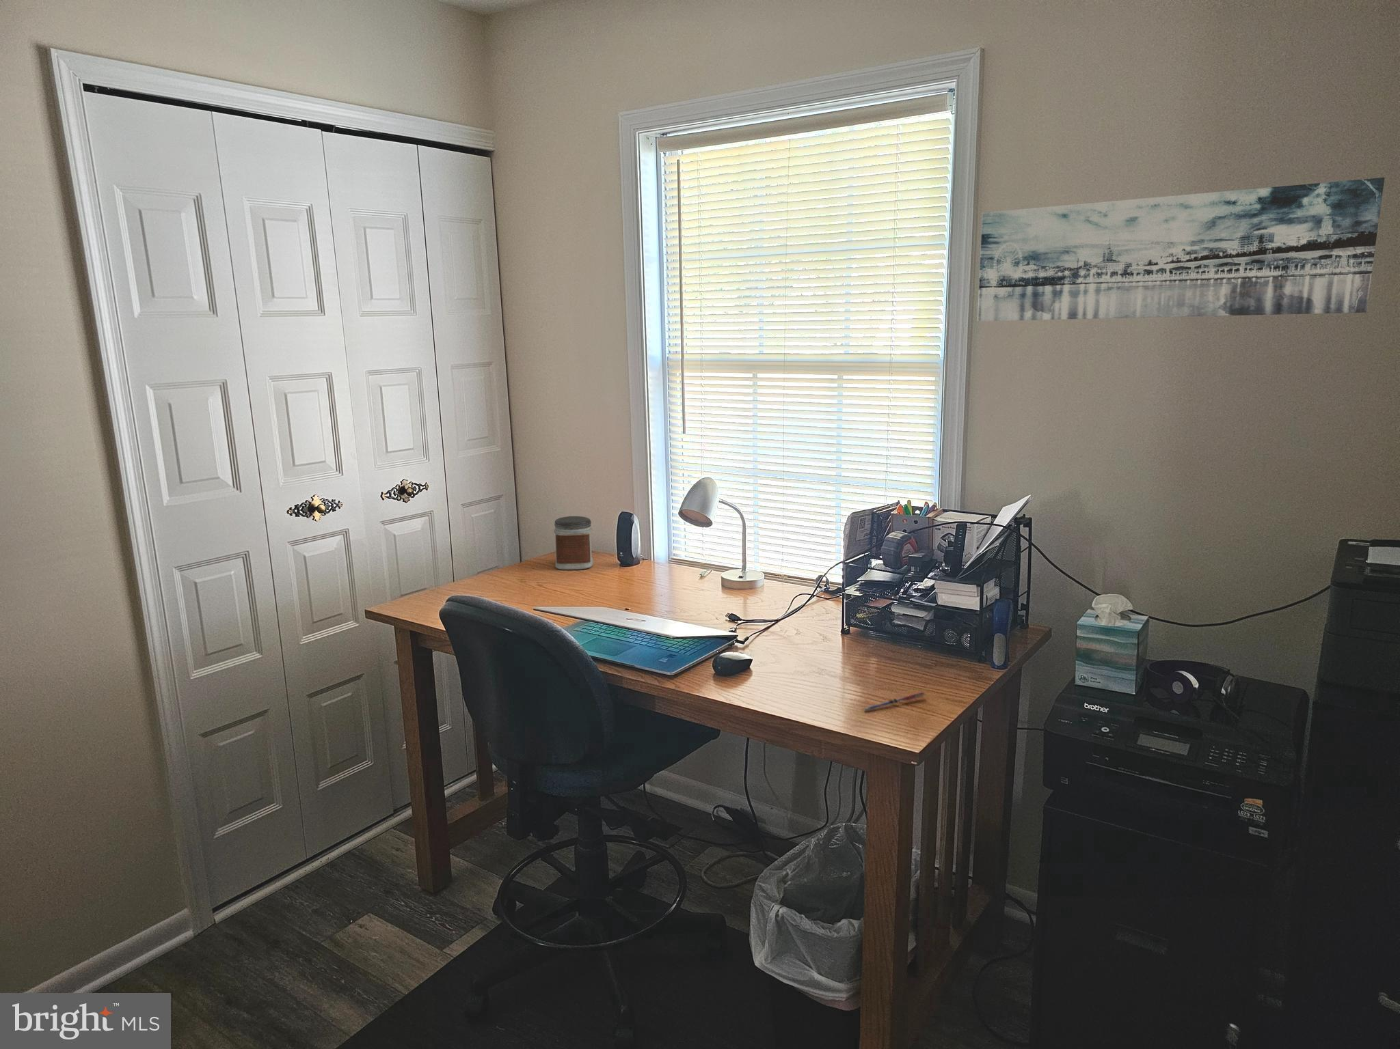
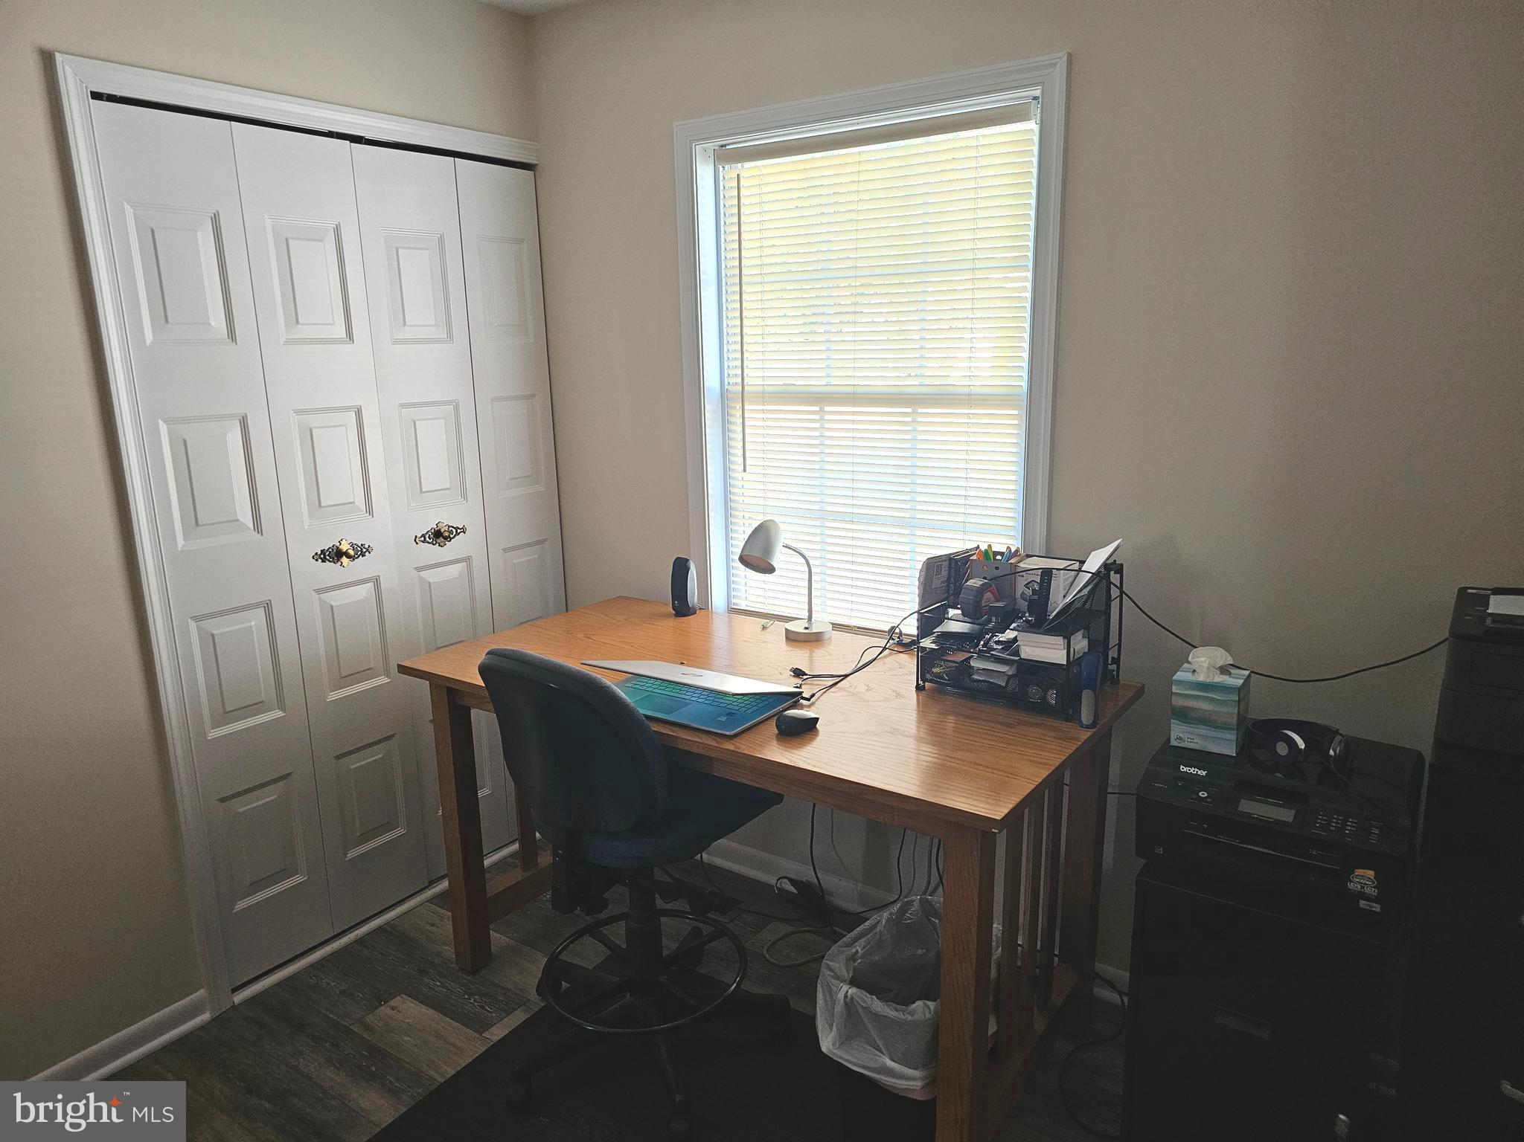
- wall art (1157, 258)
- pen (894, 701)
- jar (573, 541)
